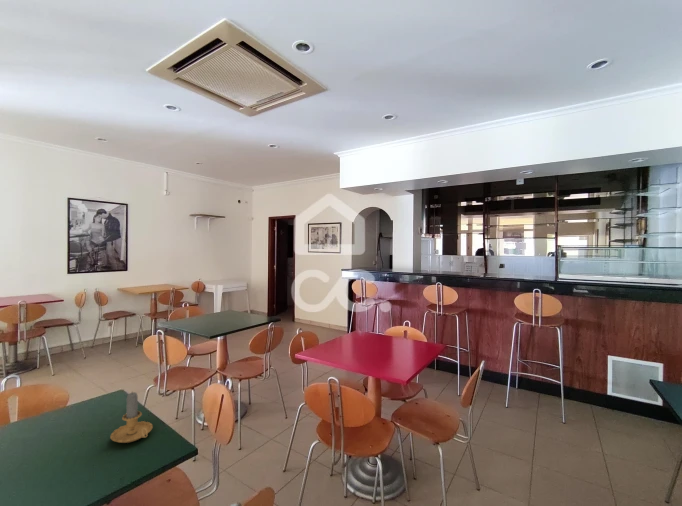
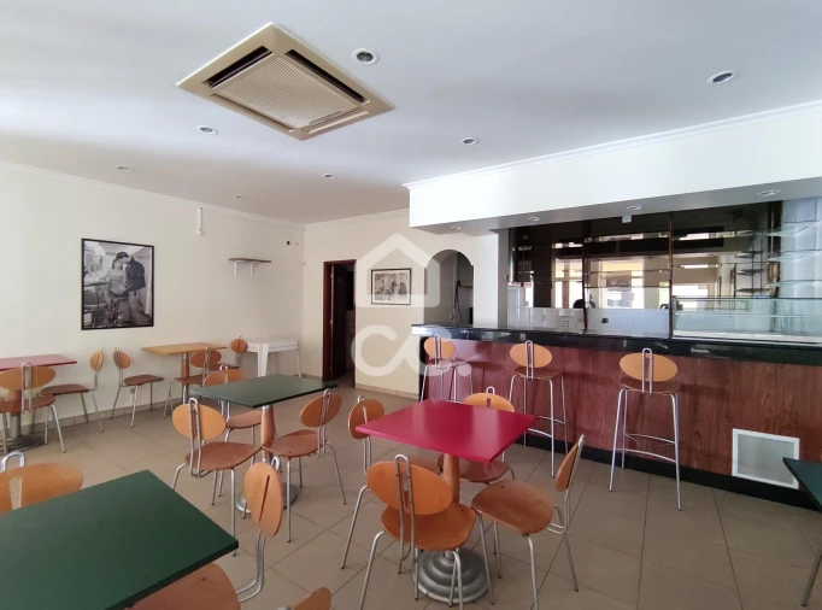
- candle (134, 415)
